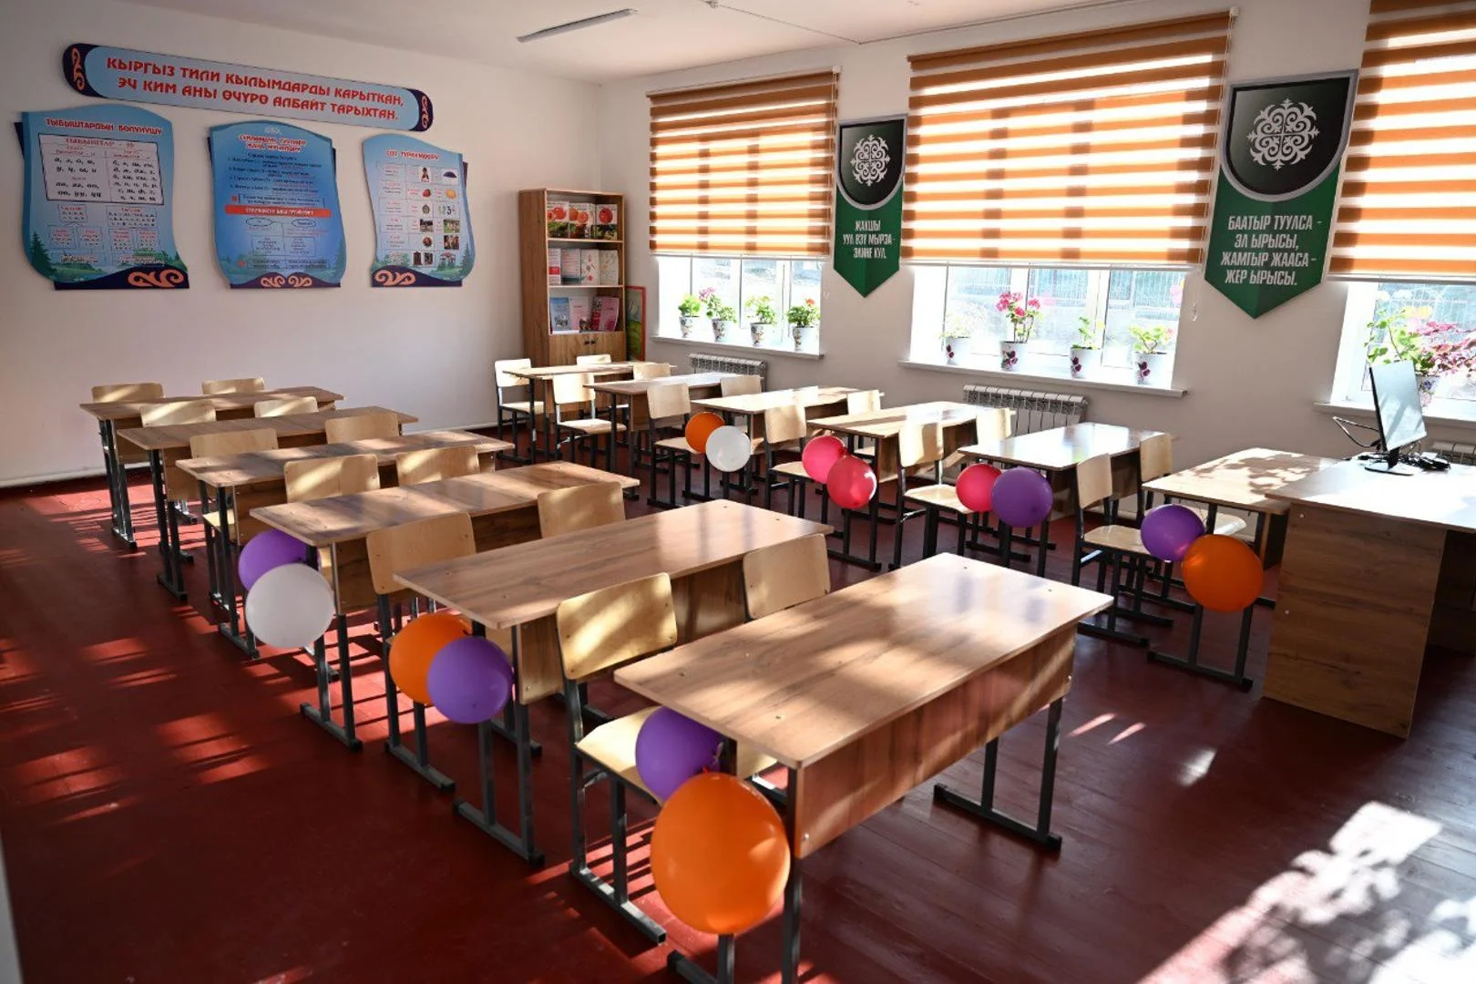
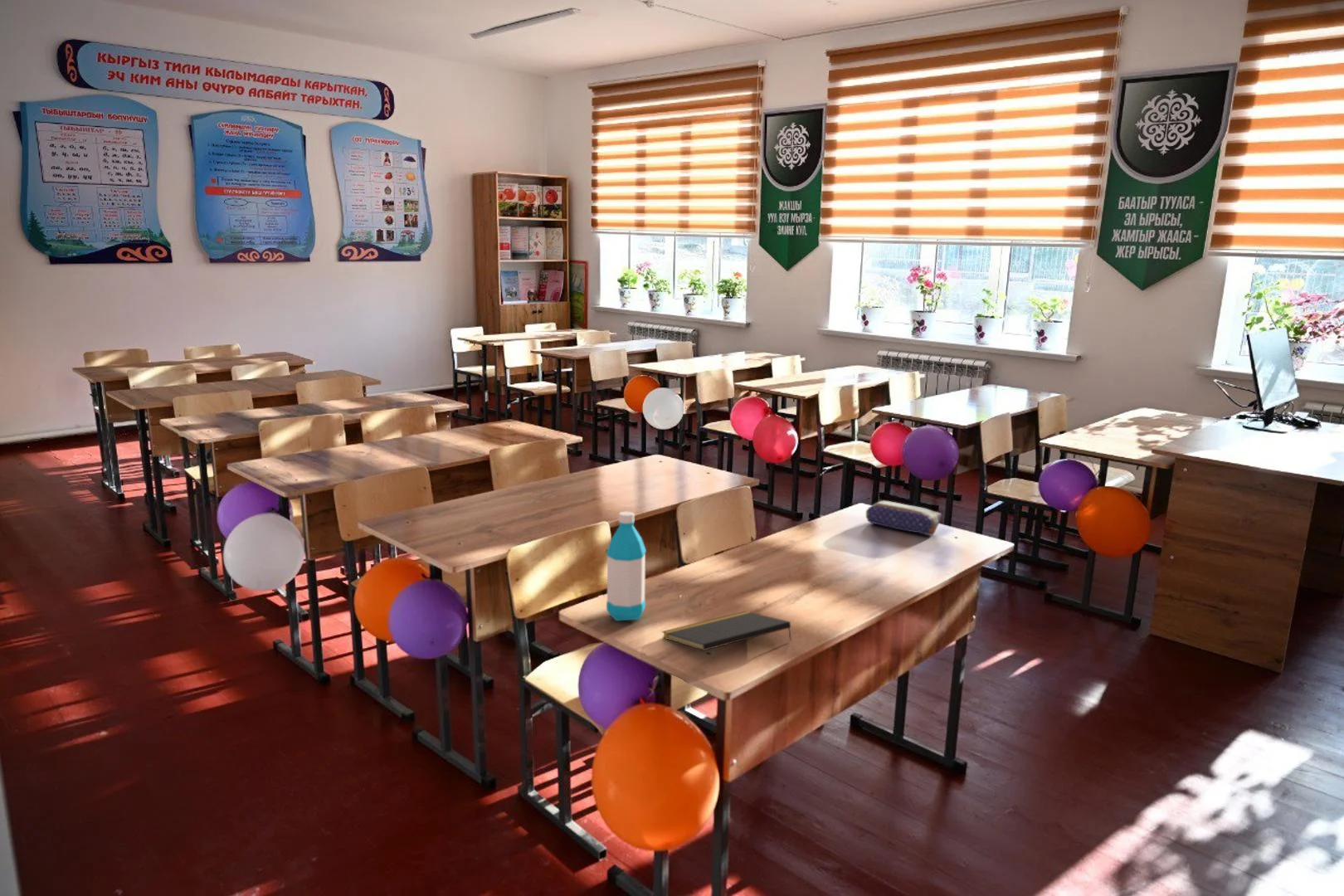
+ notepad (725, 630)
+ pencil case (903, 516)
+ water bottle (626, 565)
